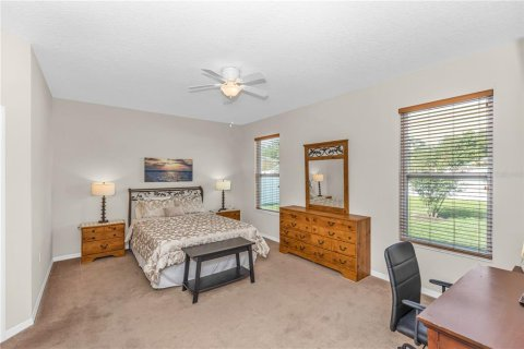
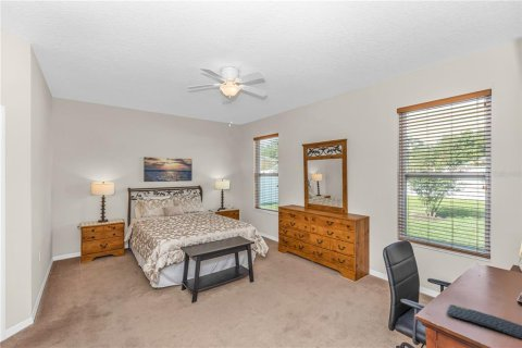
+ keyboard (485, 320)
